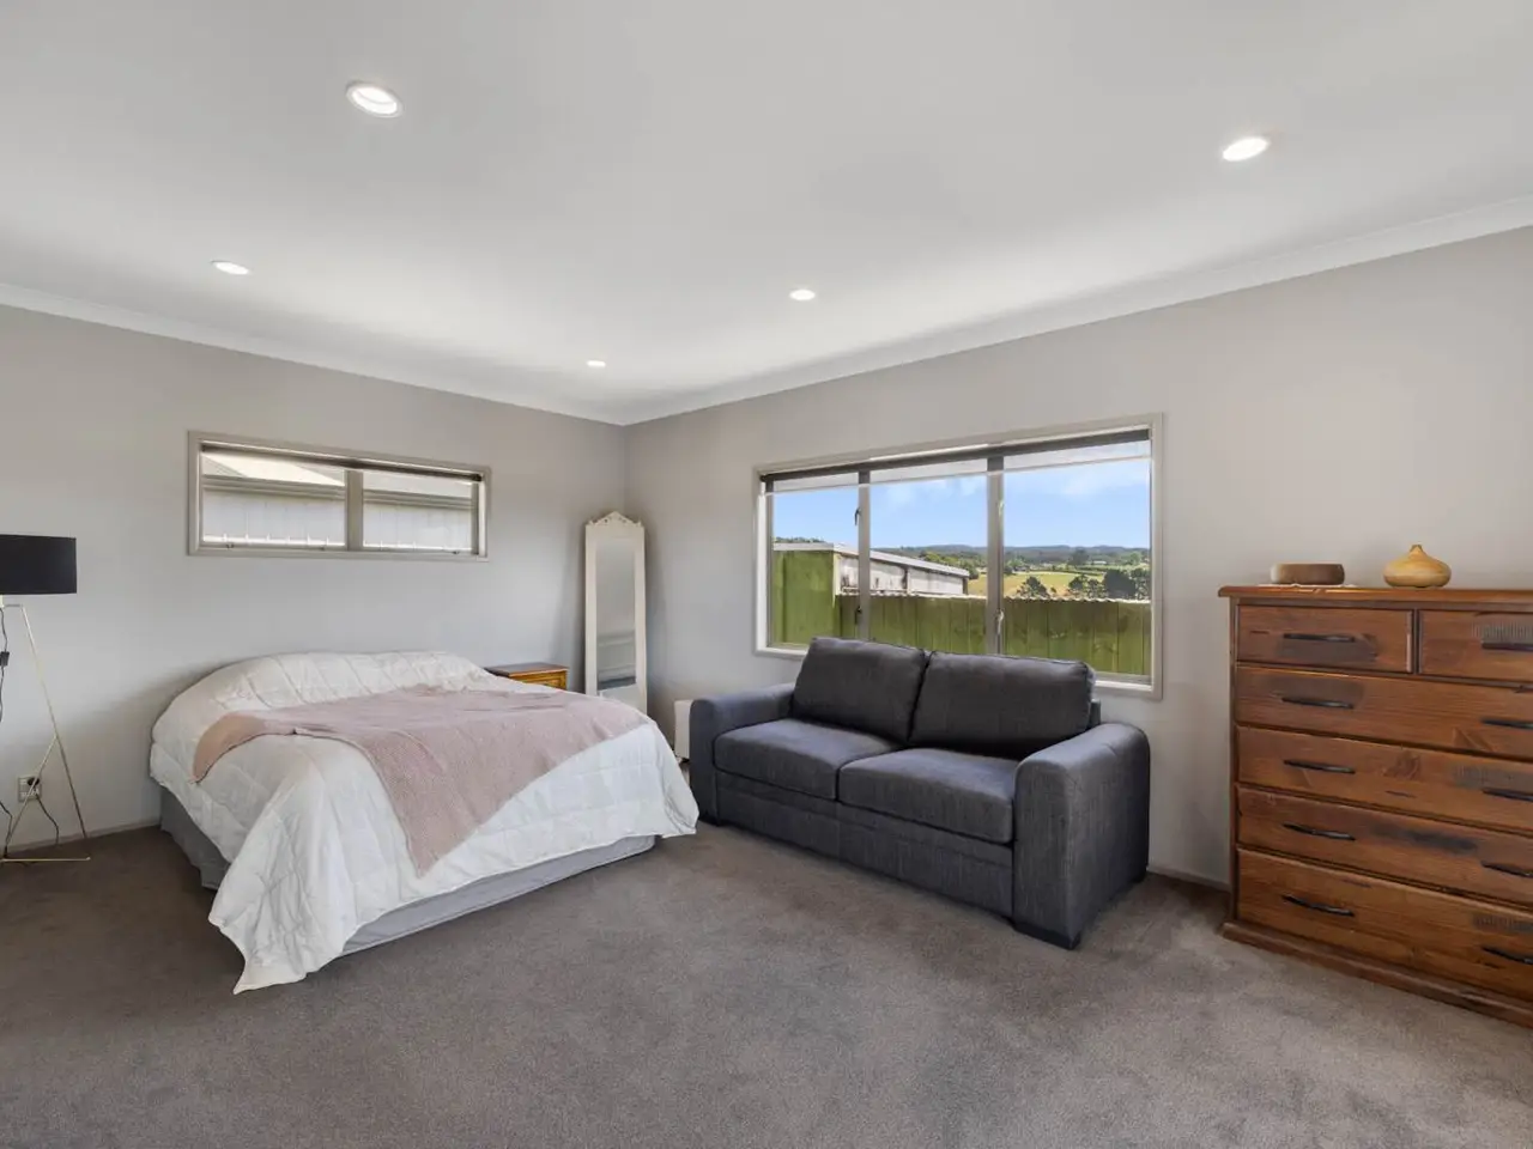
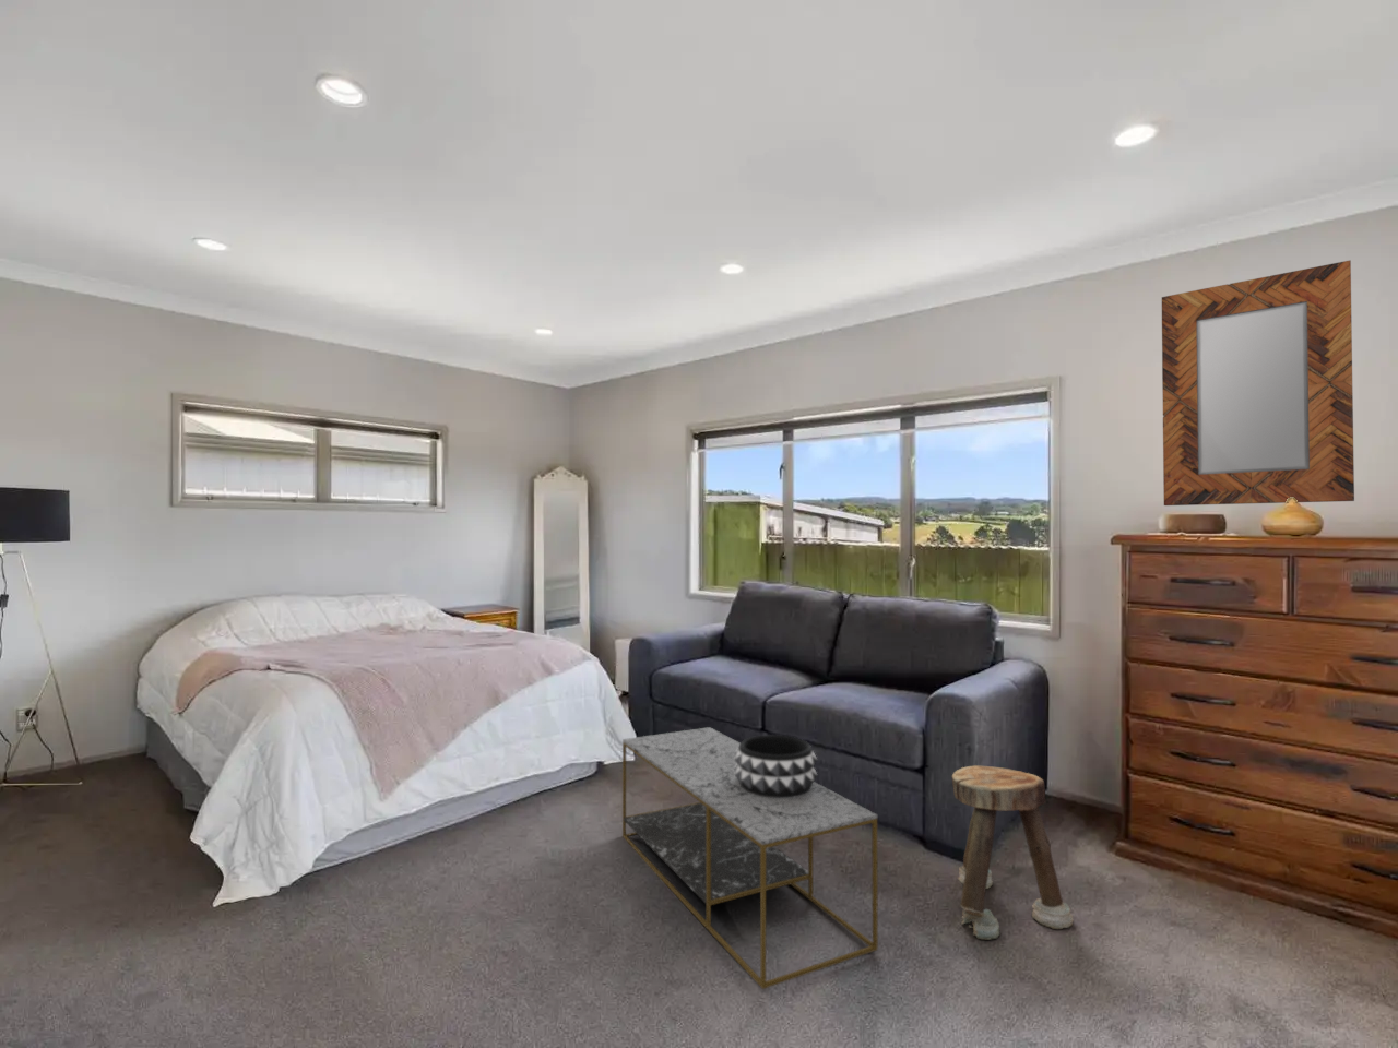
+ coffee table (730, 828)
+ home mirror (1250, 392)
+ decorative bowl (774, 763)
+ stool (993, 839)
